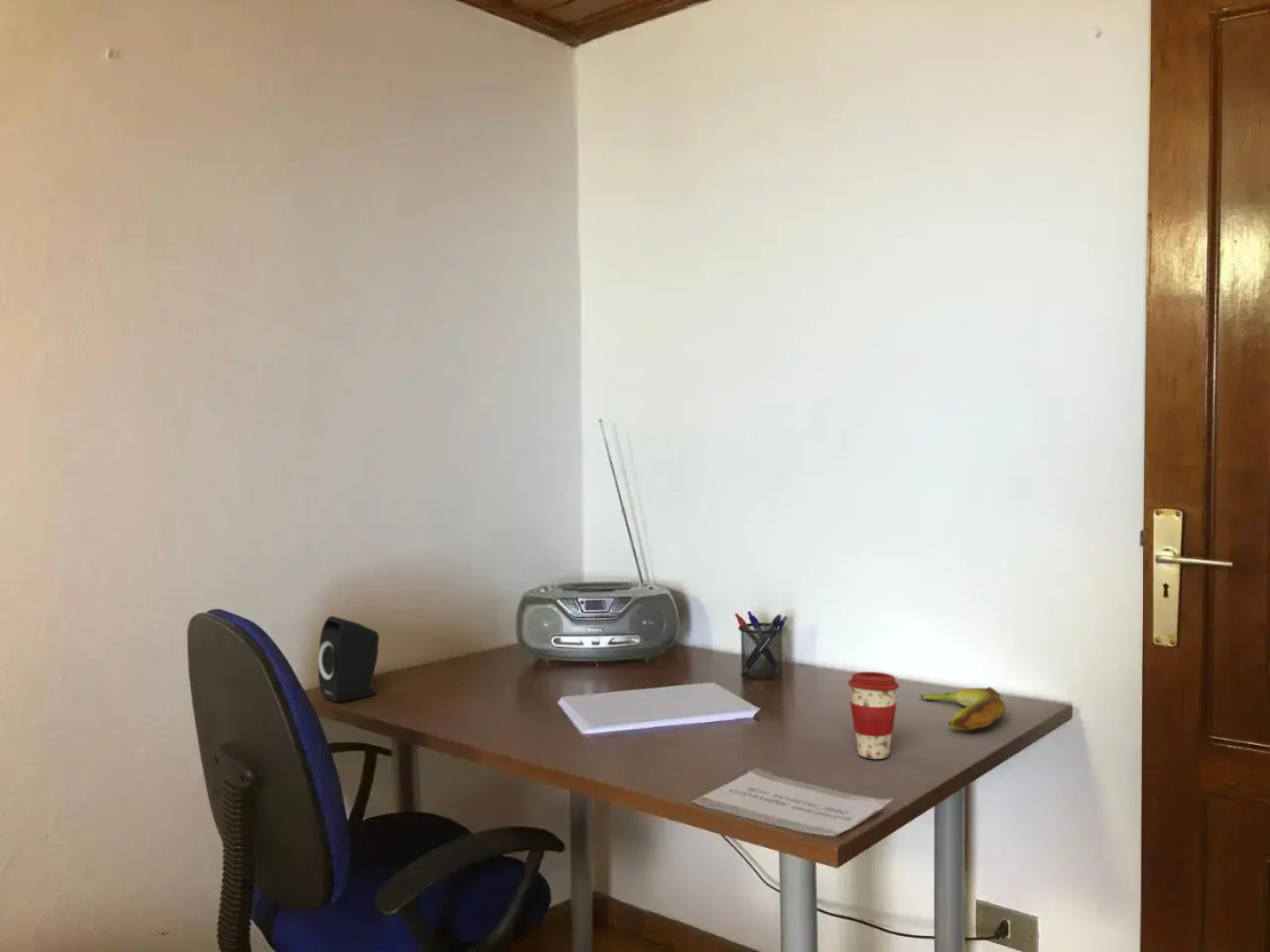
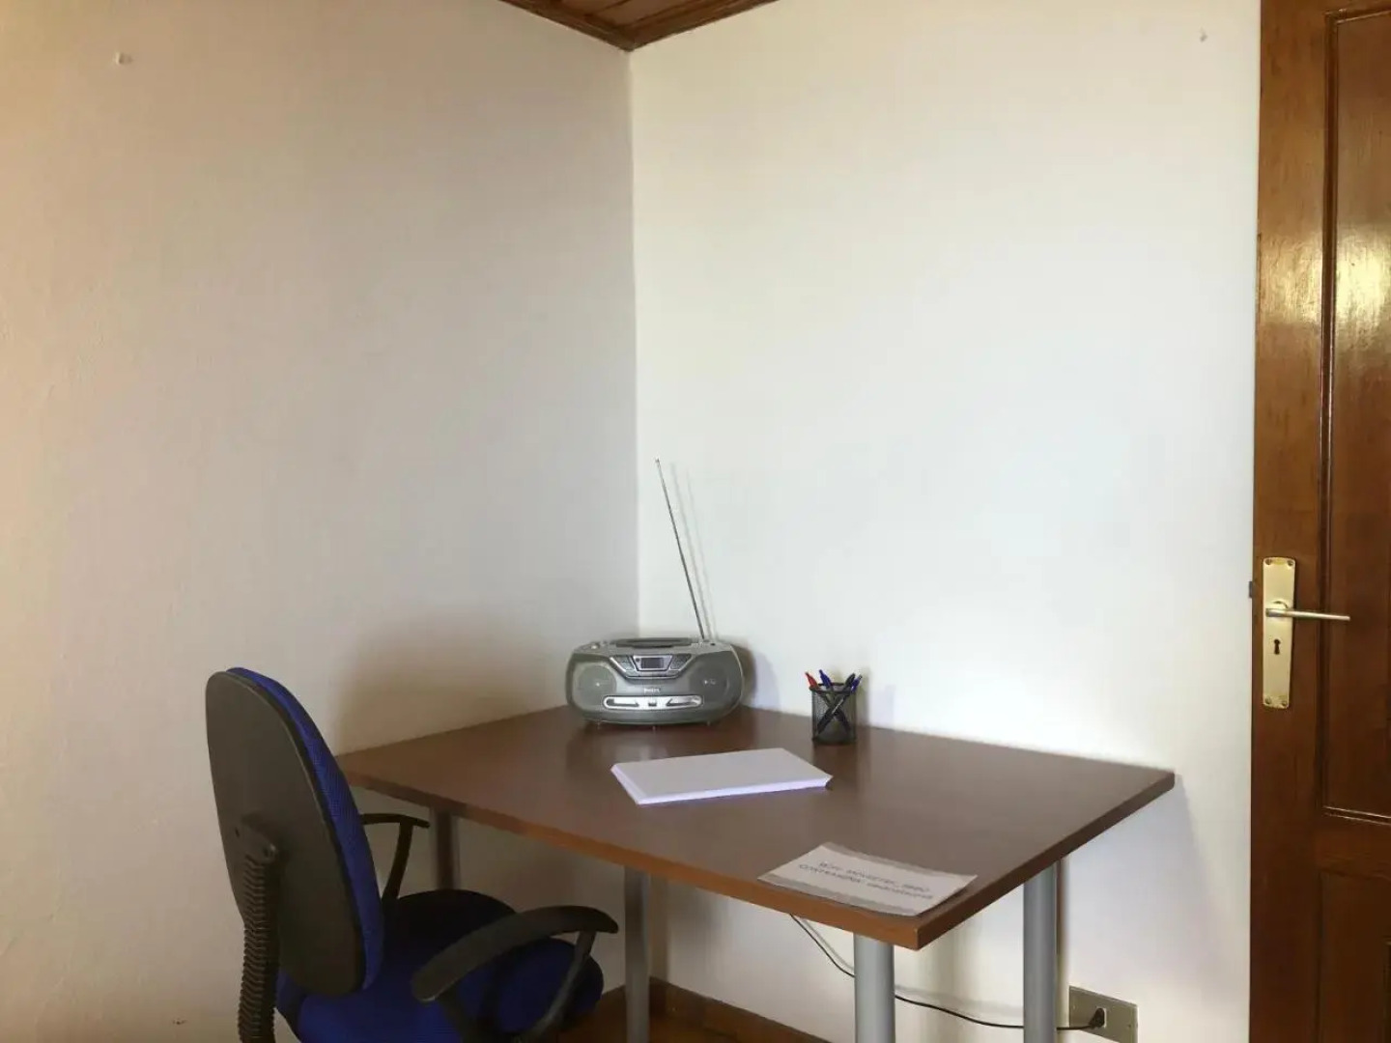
- coffee cup (873, 715)
- speaker (352, 656)
- banana (951, 699)
